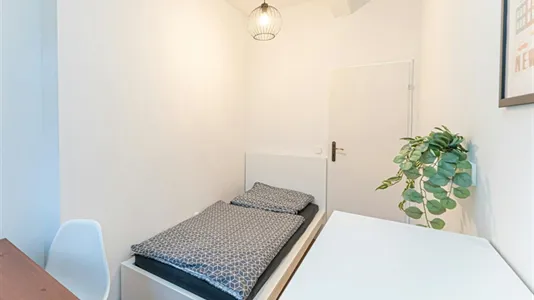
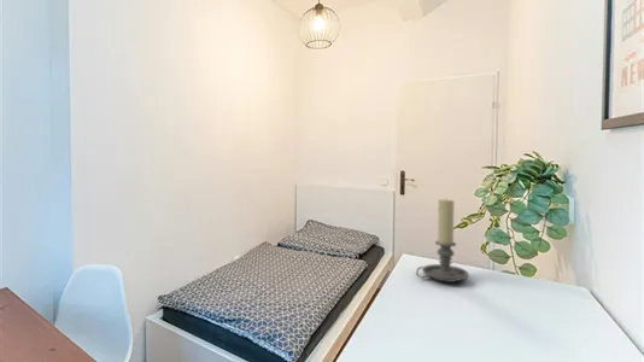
+ candle holder (441, 238)
